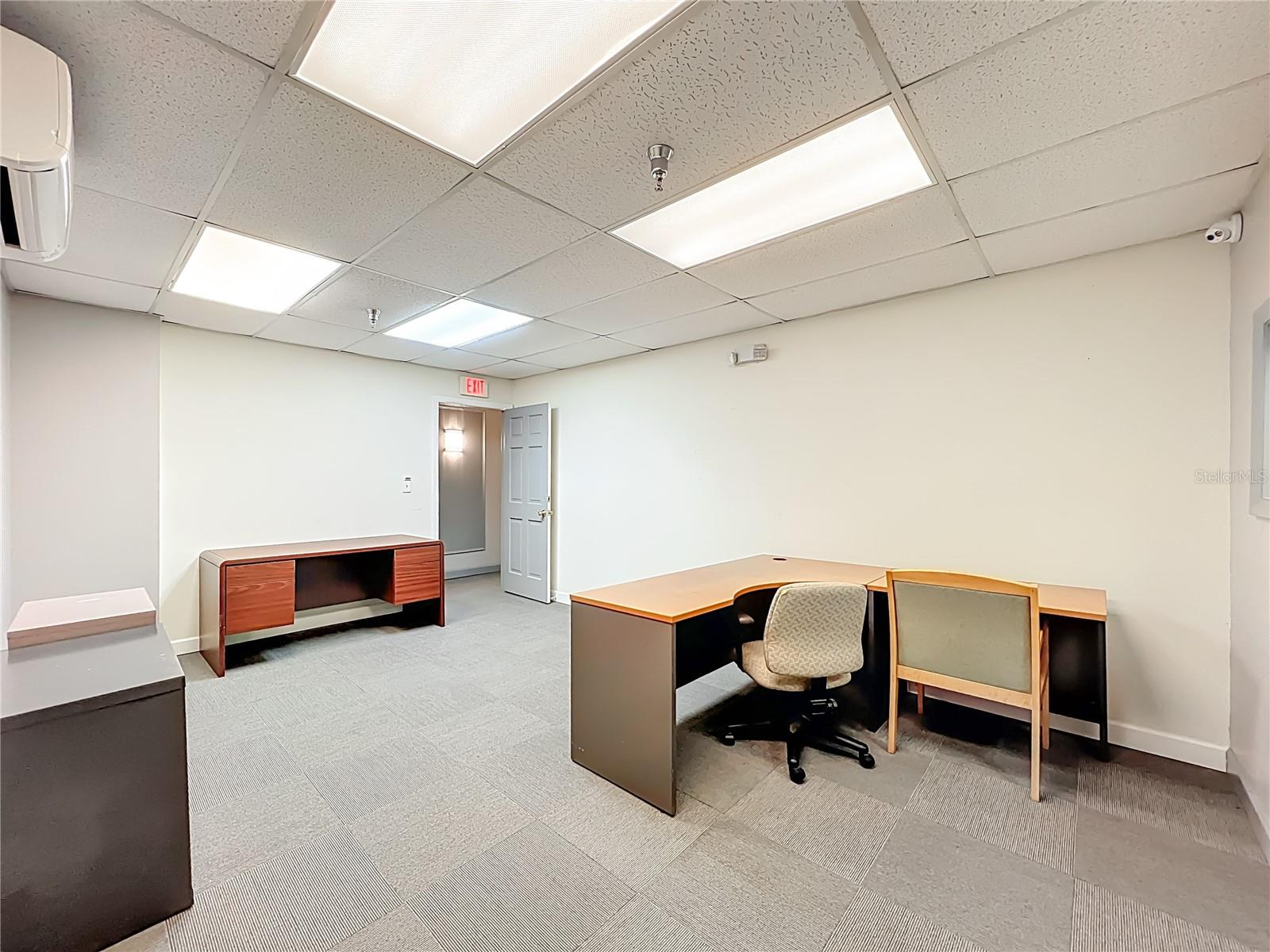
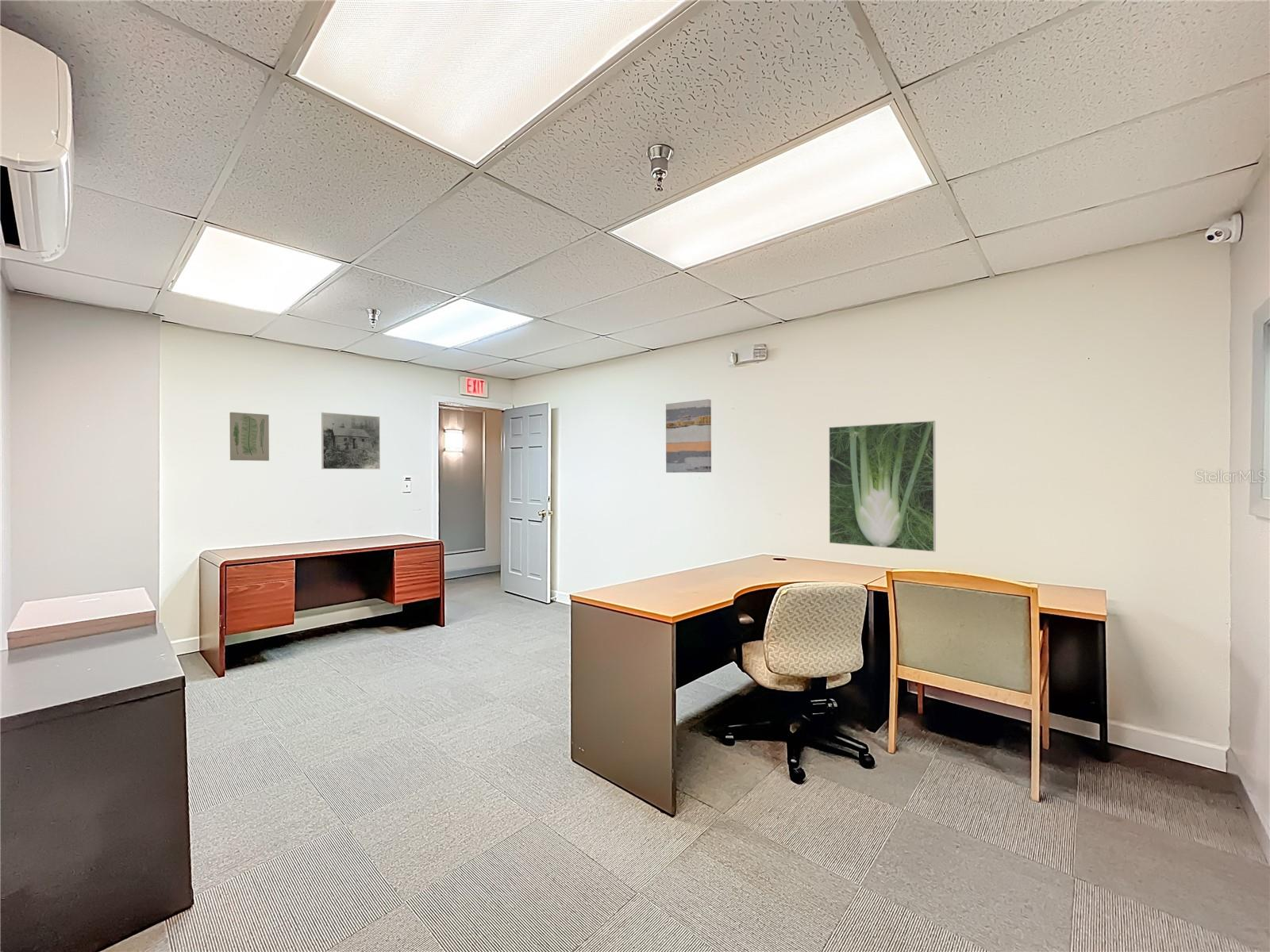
+ wall art (249, 436)
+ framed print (879, 486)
+ wall art (687, 437)
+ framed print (352, 442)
